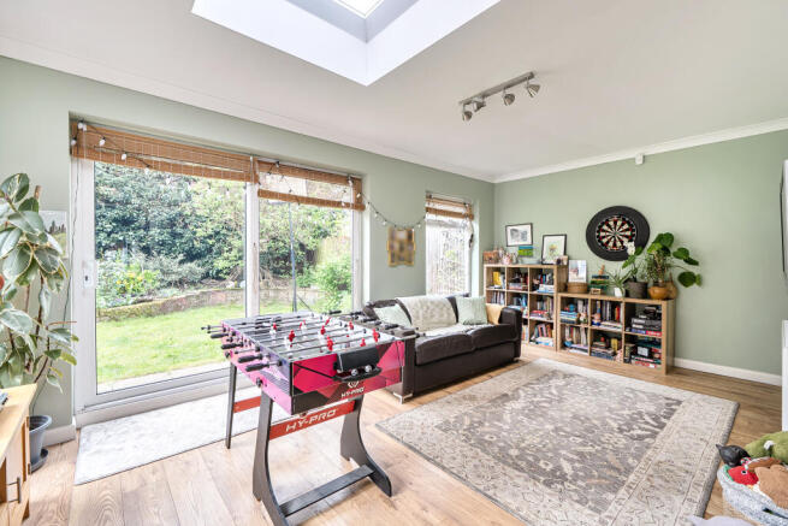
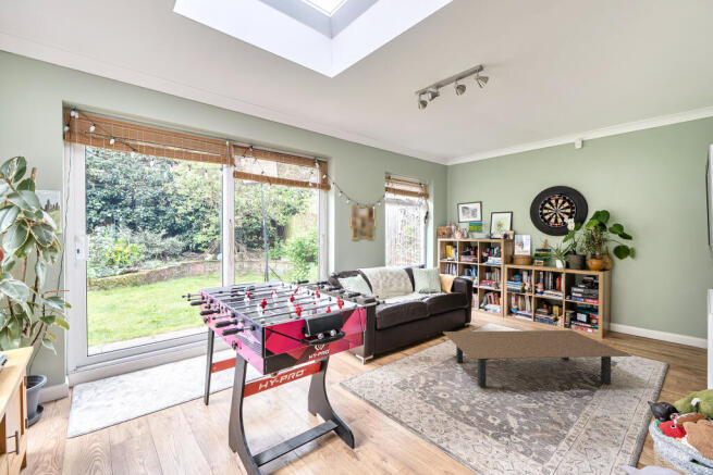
+ coffee table (527, 357)
